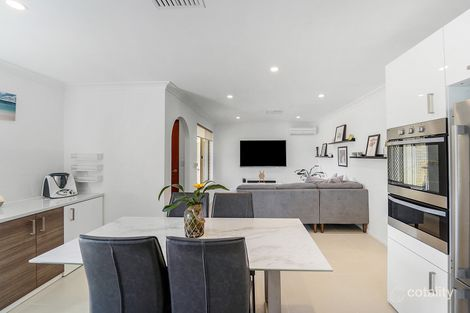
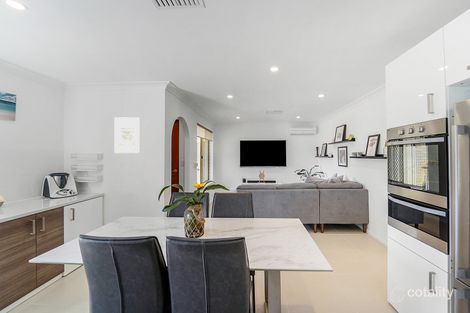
+ wall art (126, 135)
